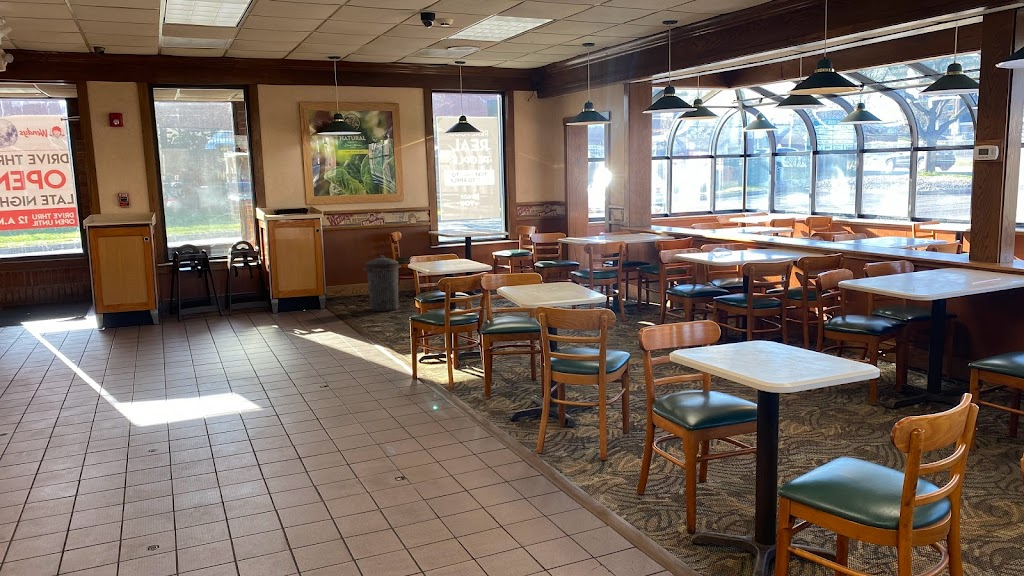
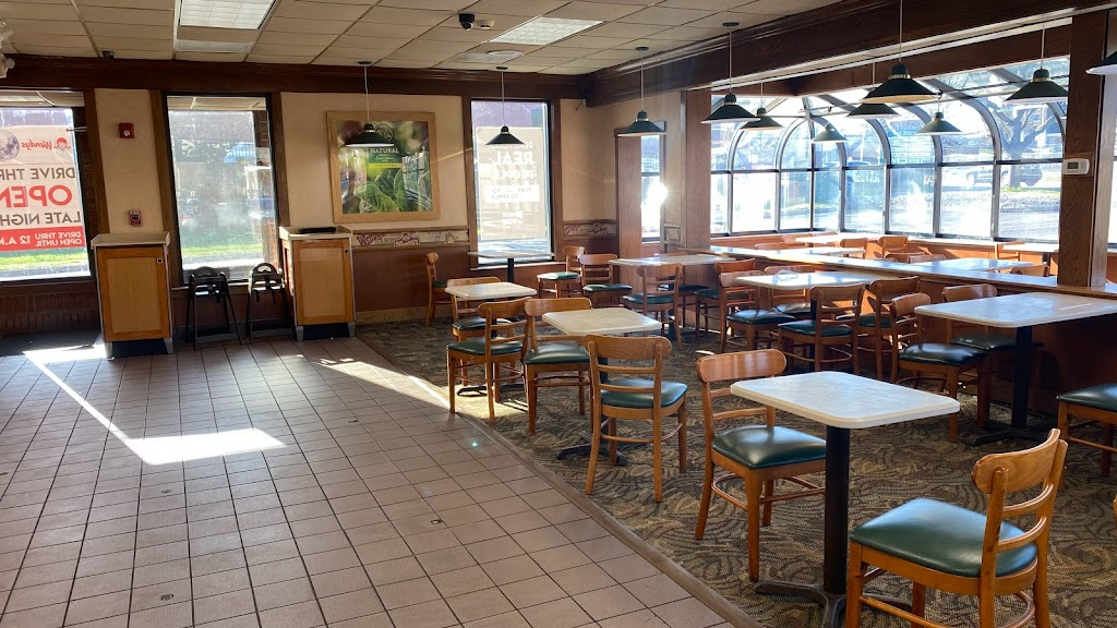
- trash can (383, 282)
